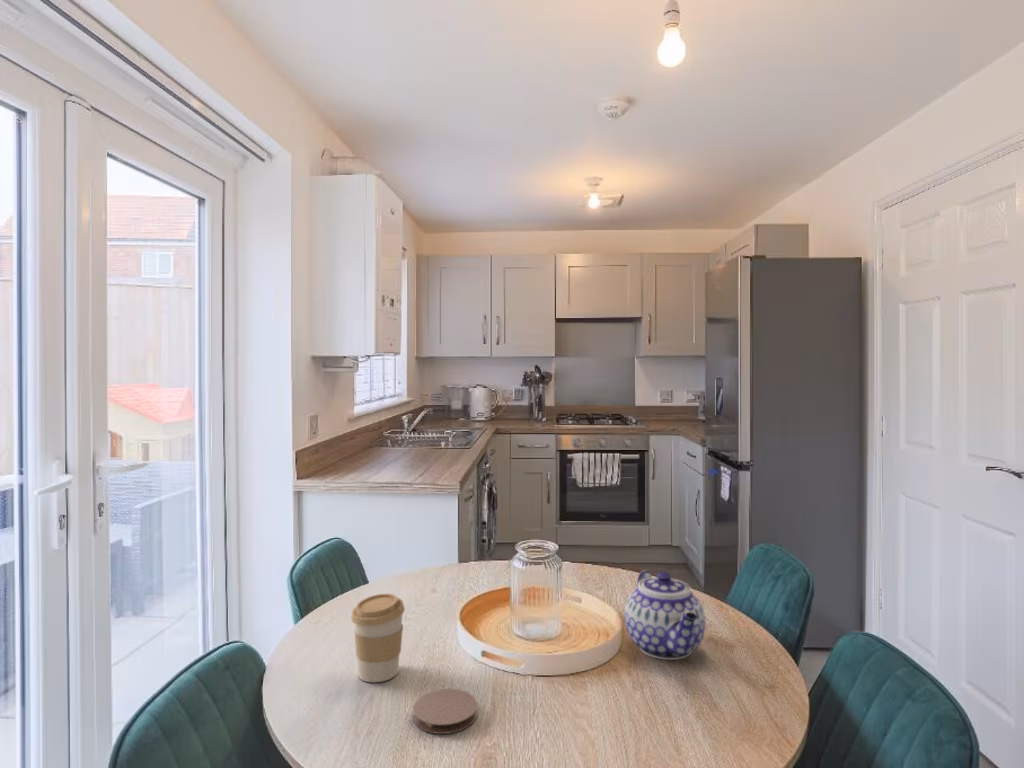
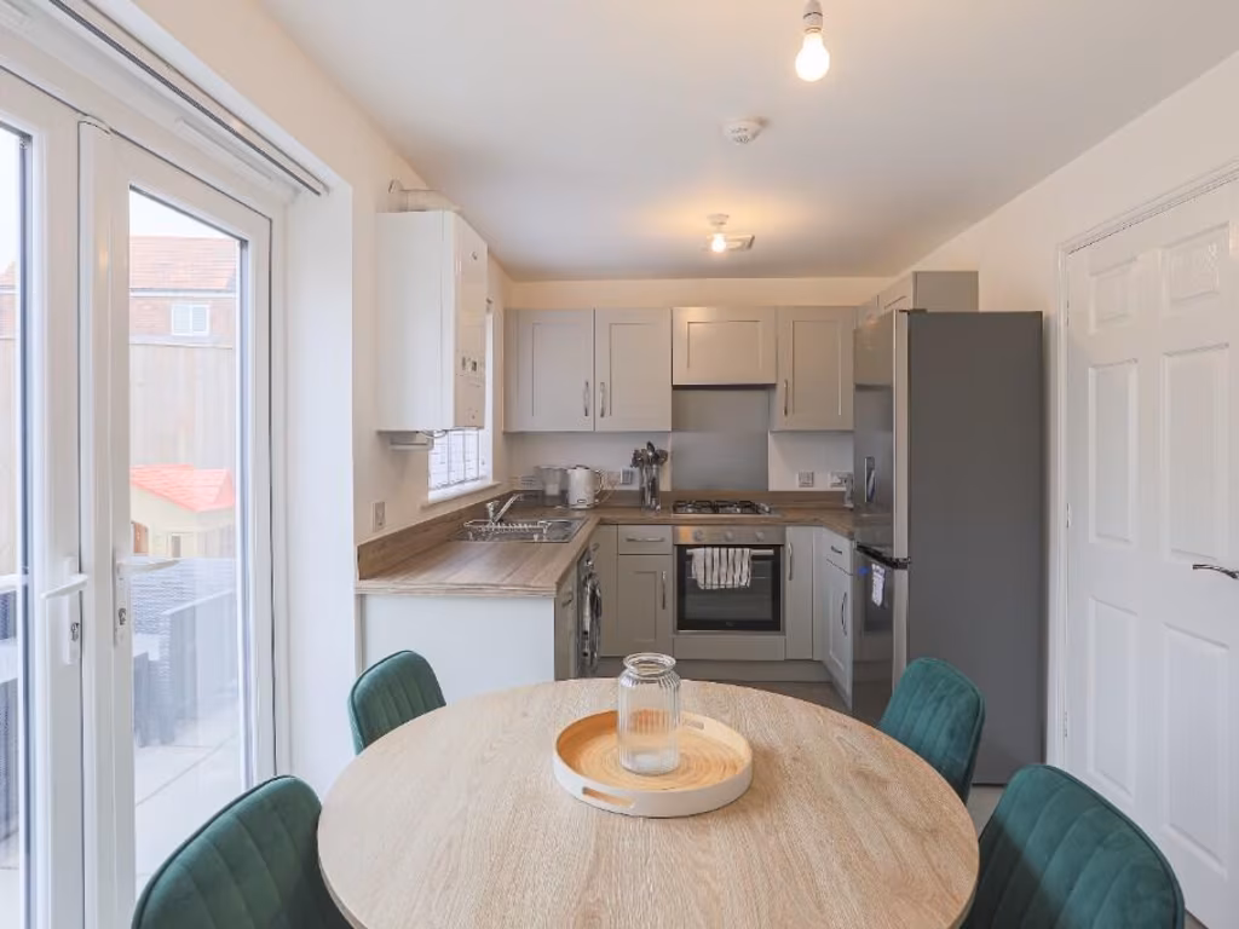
- coffee cup (378, 636)
- coaster (445, 710)
- teapot (664, 610)
